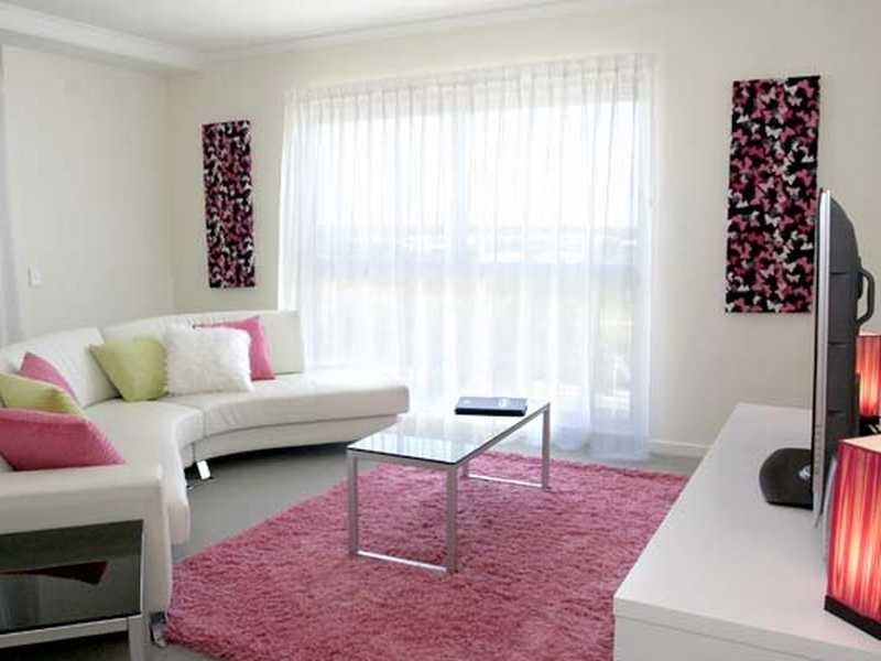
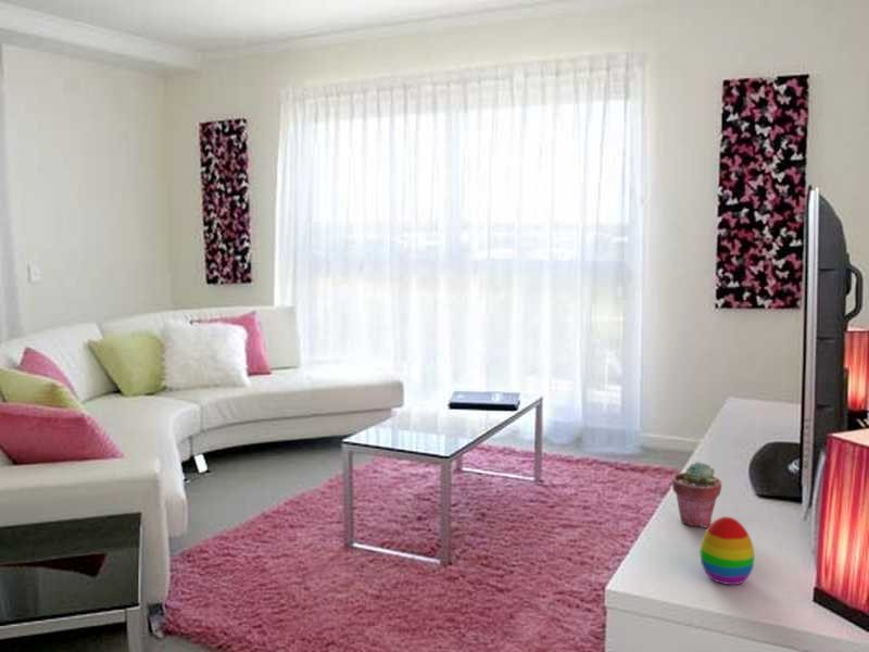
+ potted succulent (696, 491)
+ decorative egg (727, 548)
